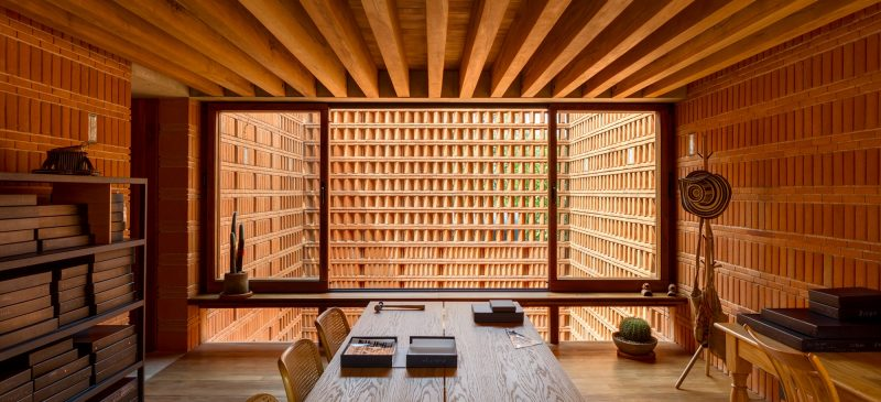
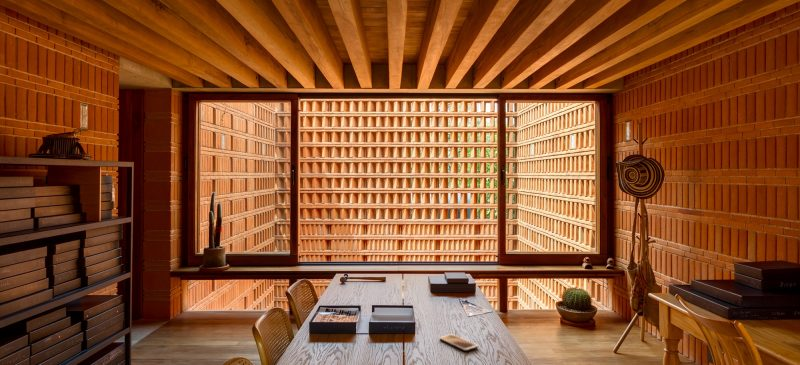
+ smartphone (458, 342)
